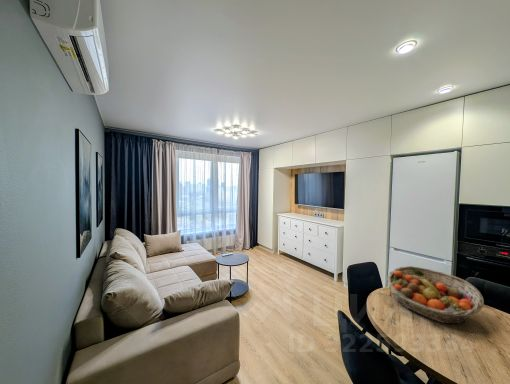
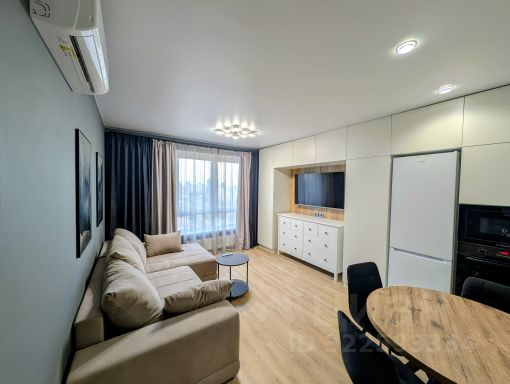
- fruit basket (429, 292)
